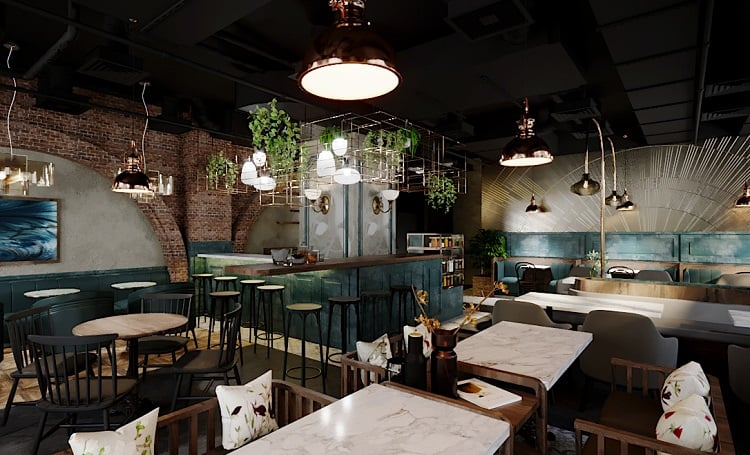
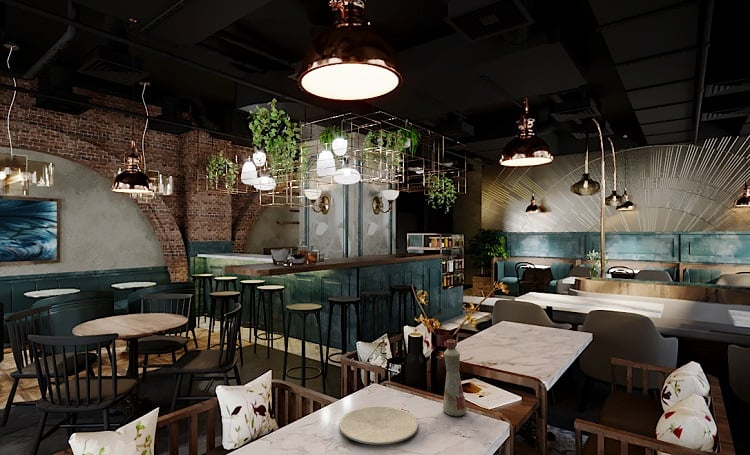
+ bottle (454, 375)
+ plate (378, 424)
